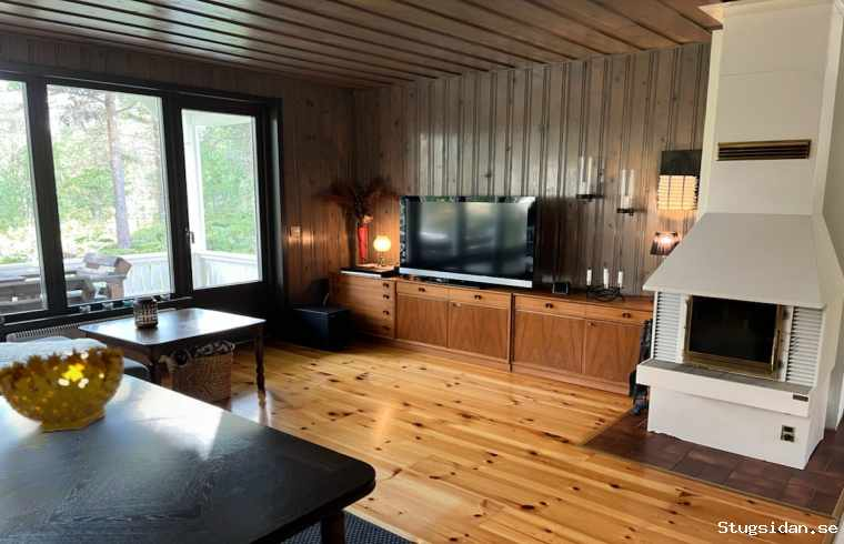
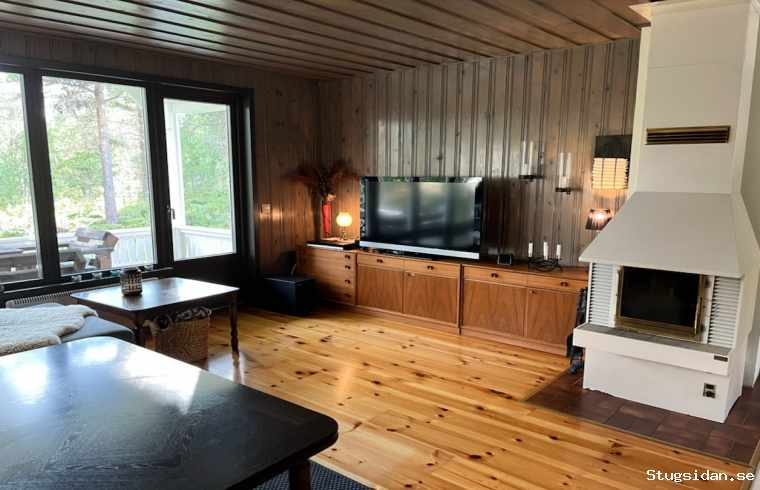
- decorative bowl (66, 390)
